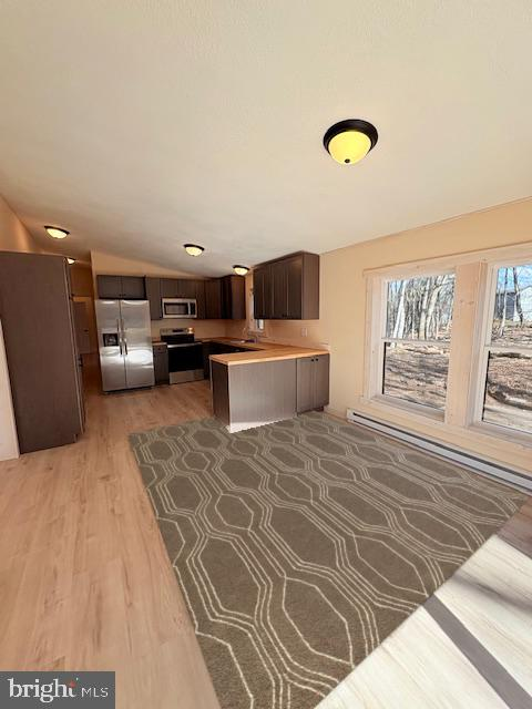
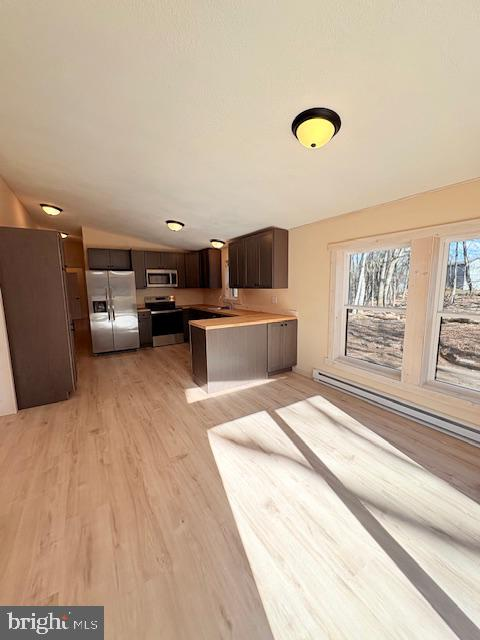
- rug (282, 458)
